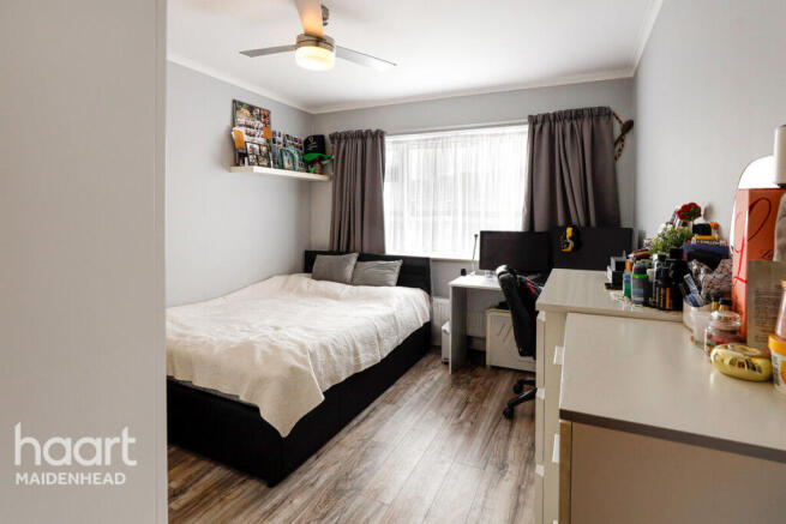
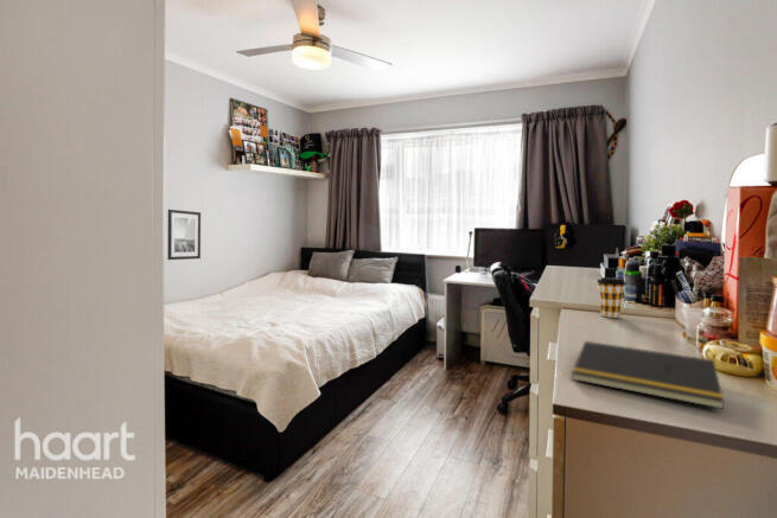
+ coffee cup (611, 296)
+ wall art (184, 235)
+ notepad (643, 369)
